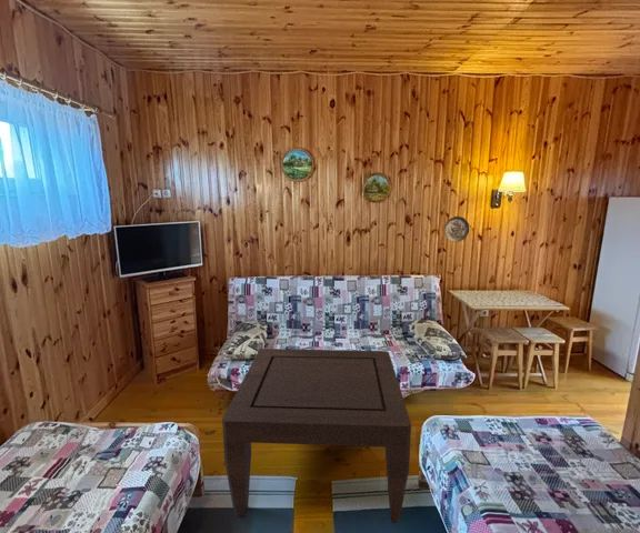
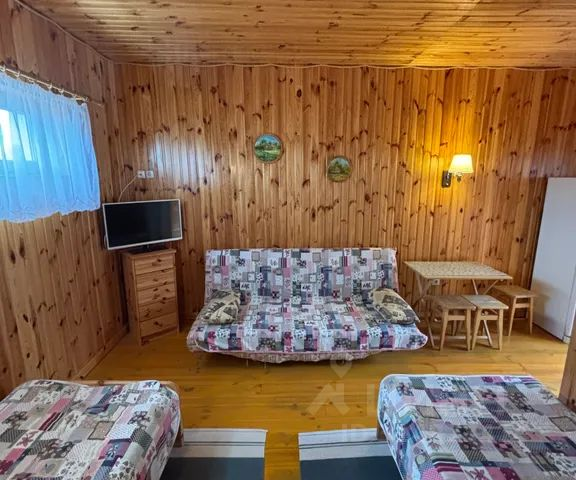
- coffee table (320, 422)
- decorative plate (456, 229)
